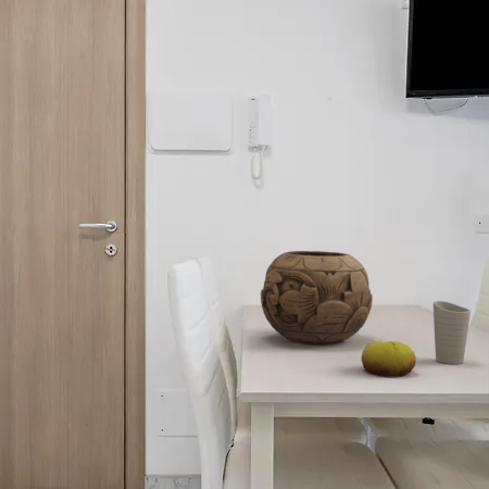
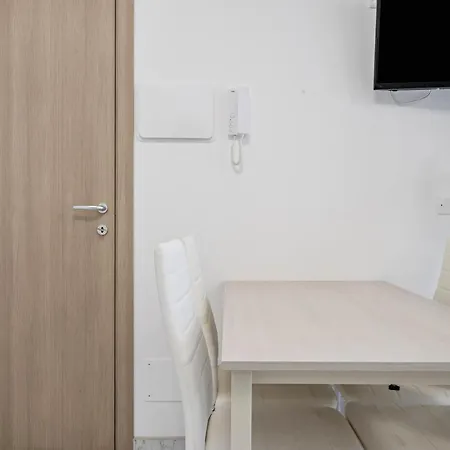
- fruit (388, 354)
- cup (450, 331)
- decorative bowl (315, 296)
